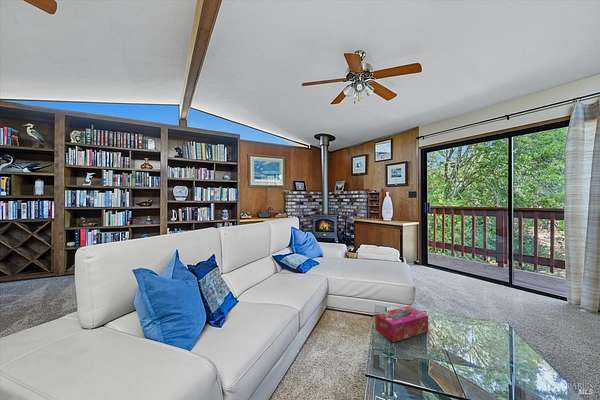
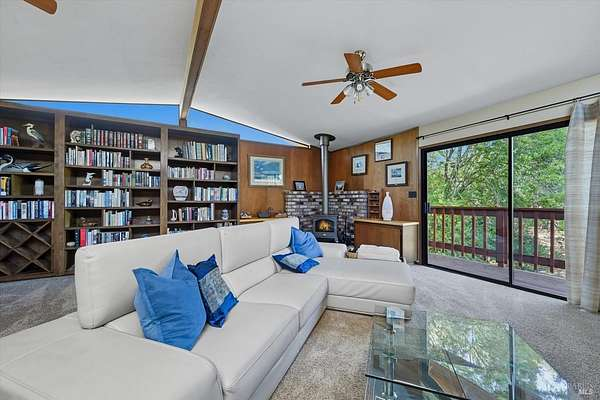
- tissue box (401, 322)
